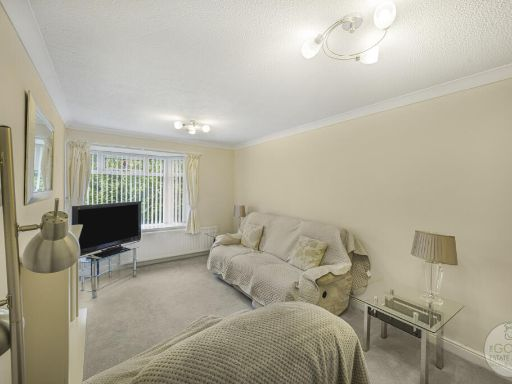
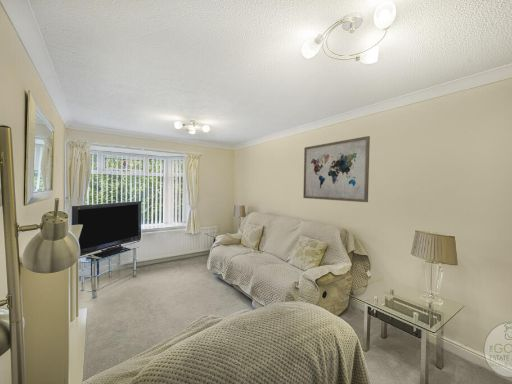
+ wall art (332, 171)
